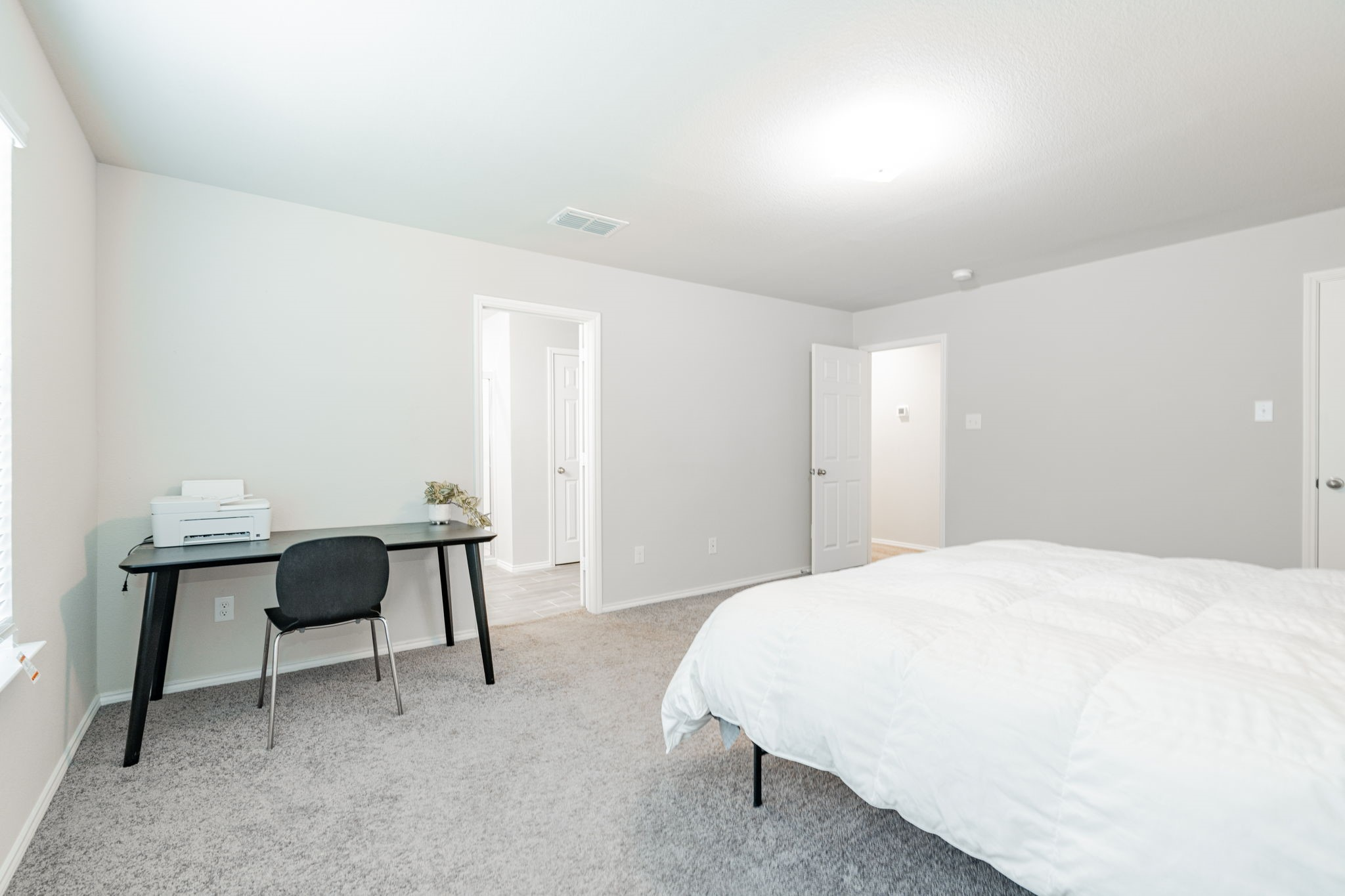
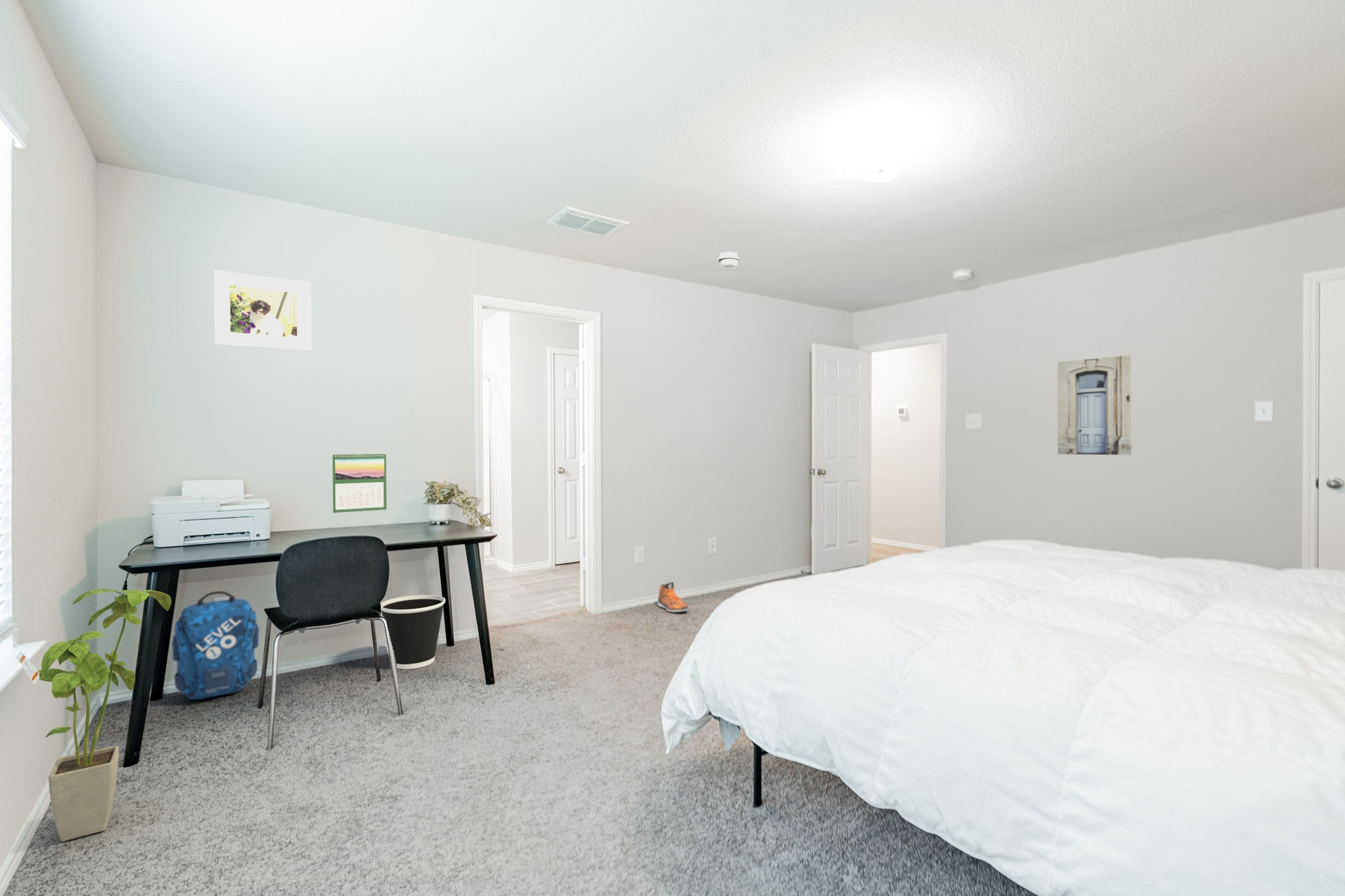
+ smoke detector (728, 260)
+ backpack (217, 644)
+ wall art (1093, 406)
+ sneaker (671, 596)
+ calendar (360, 481)
+ house plant (102, 704)
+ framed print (264, 312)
+ wastebasket (413, 632)
